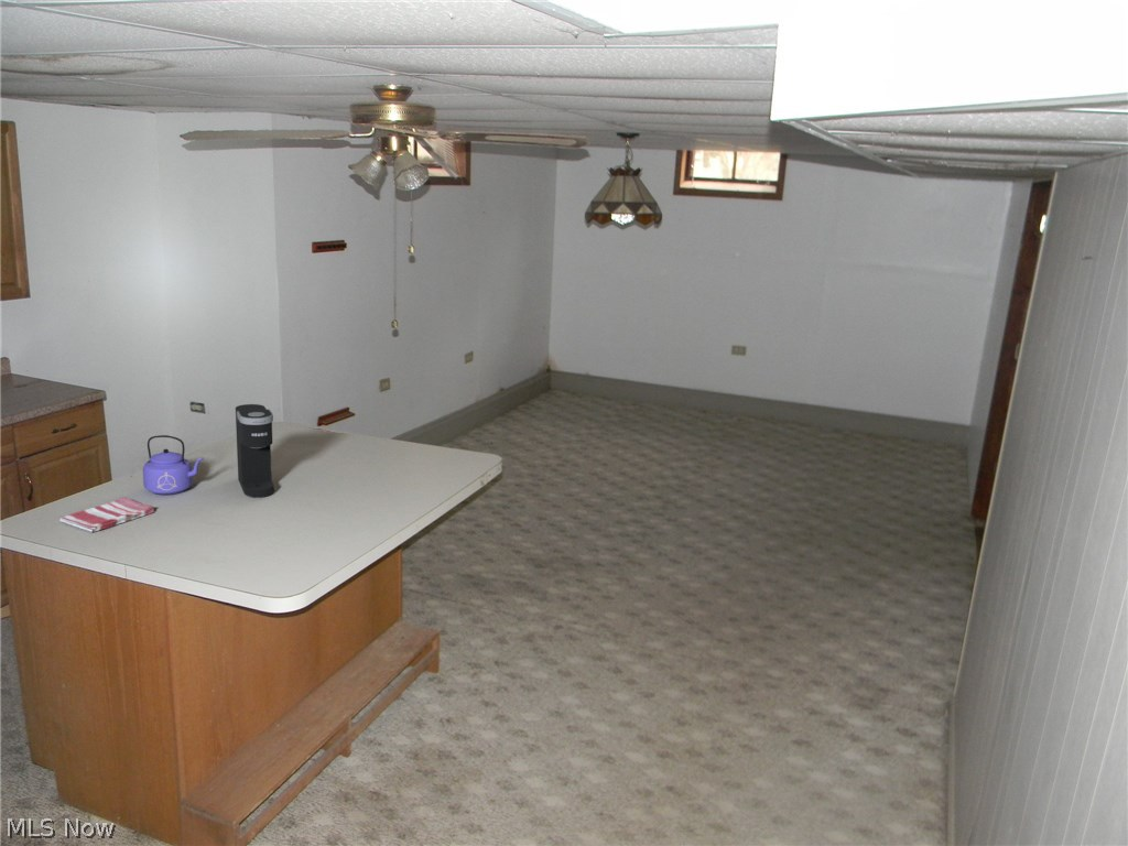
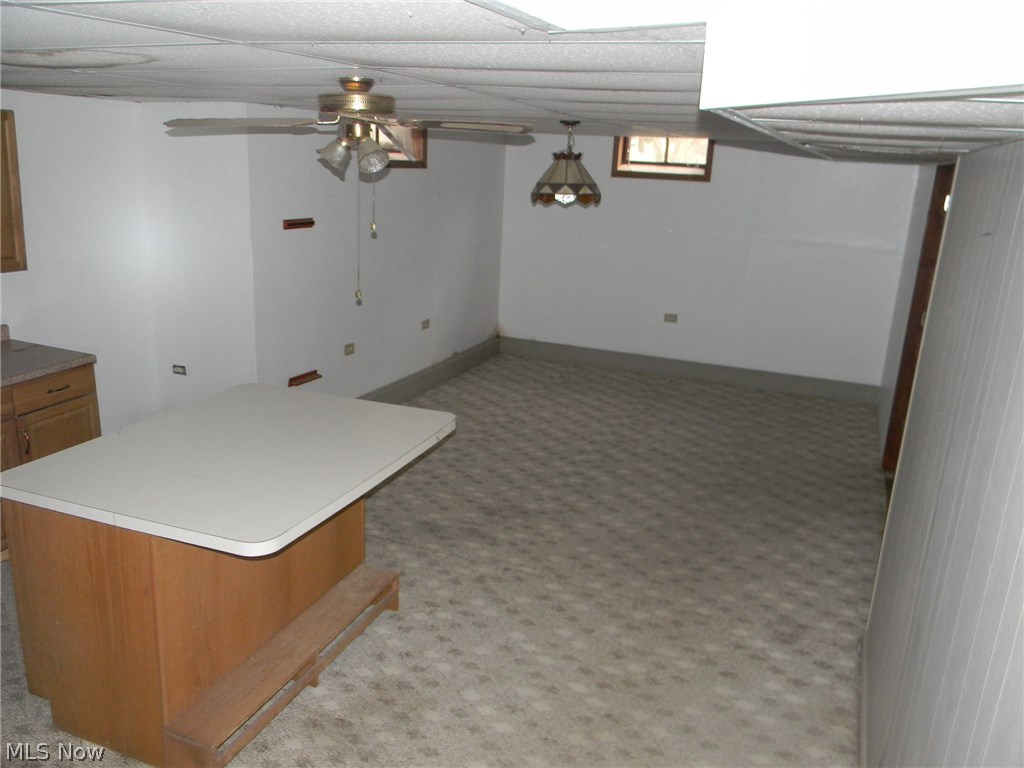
- coffee maker (254, 448)
- kettle (174, 463)
- dish towel (108, 513)
